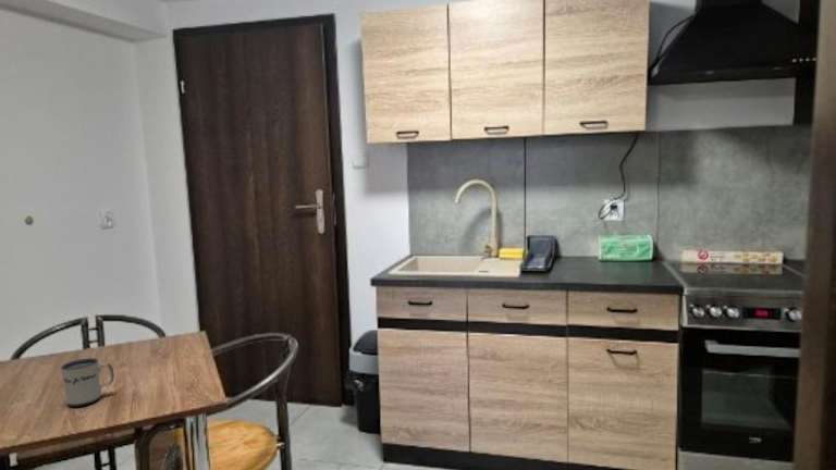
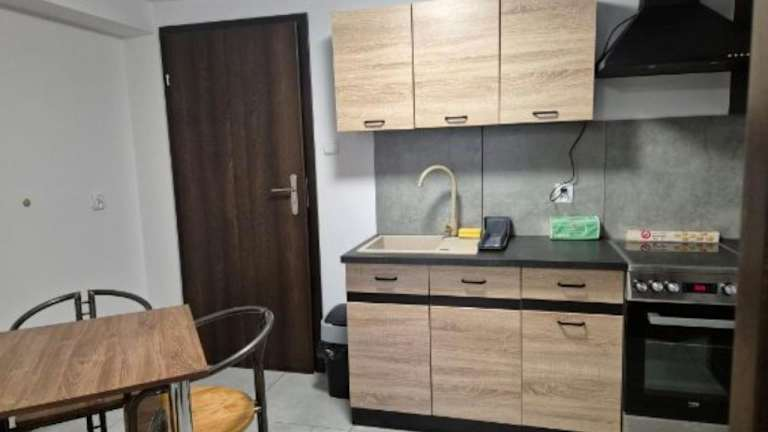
- mug (88, 381)
